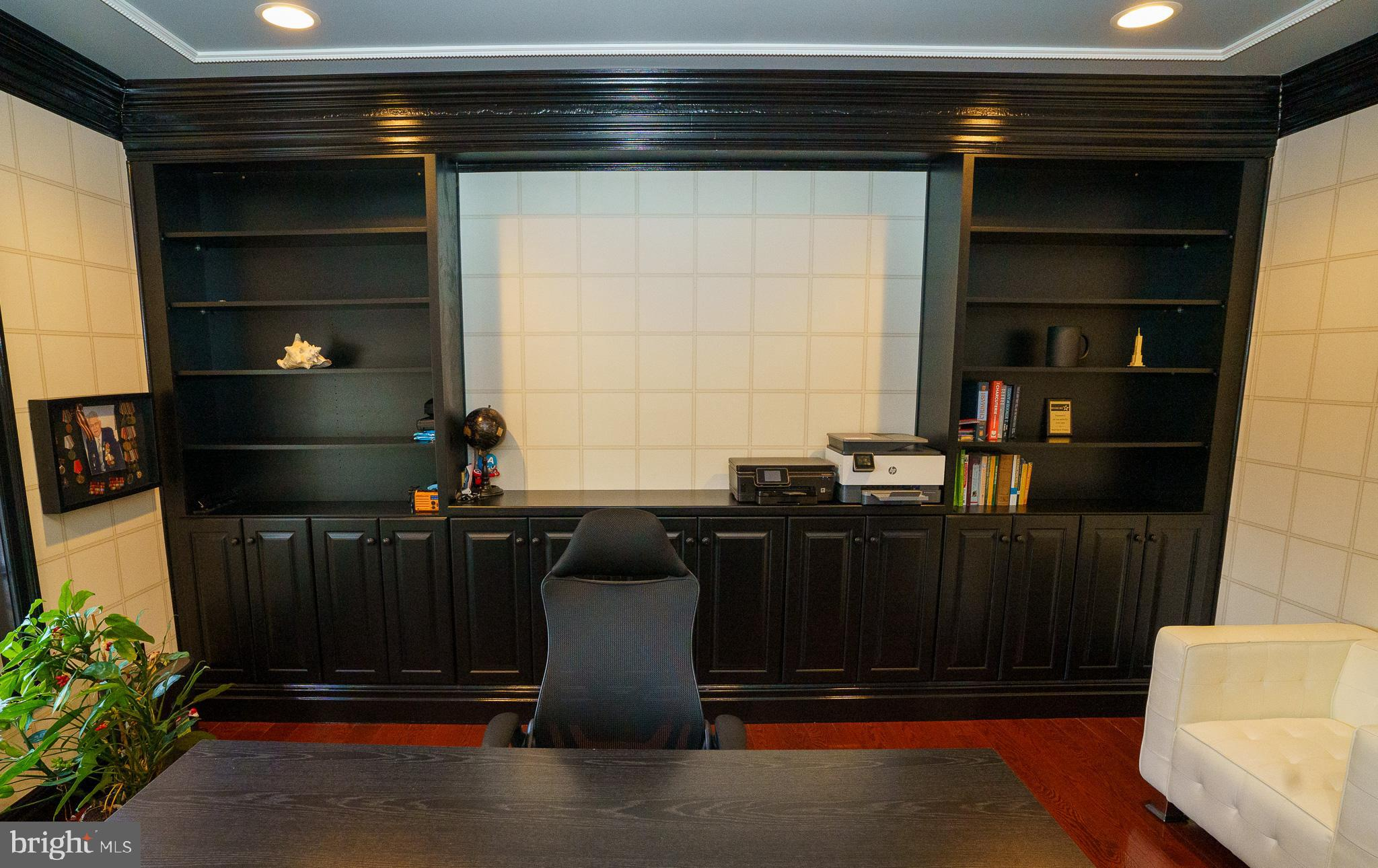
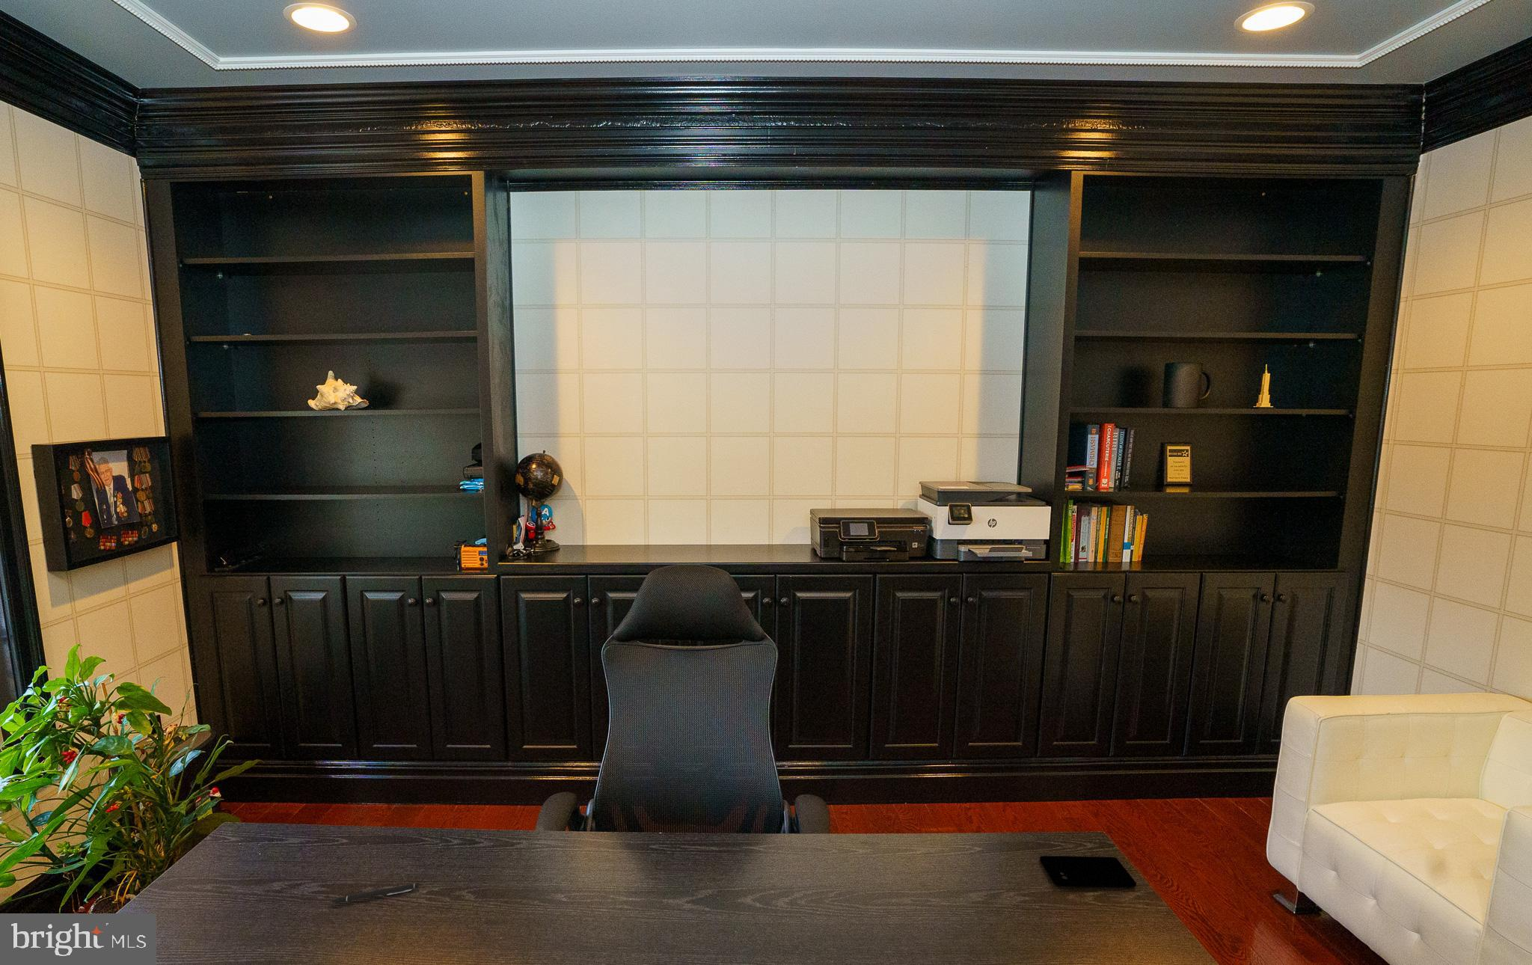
+ smartphone (1086, 871)
+ pen (375, 893)
